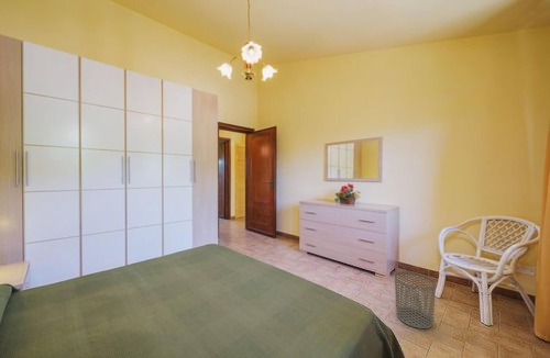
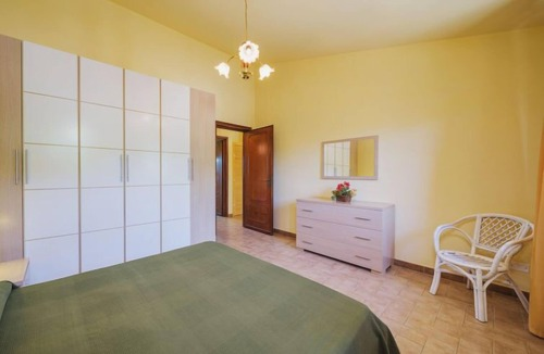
- waste bin (414, 299)
